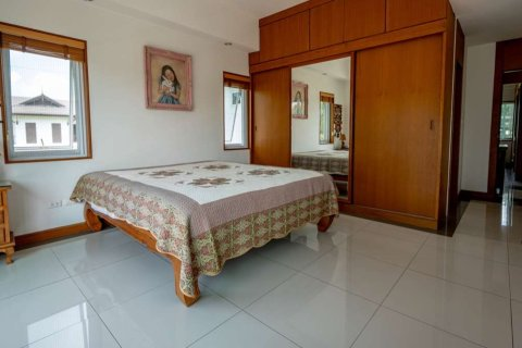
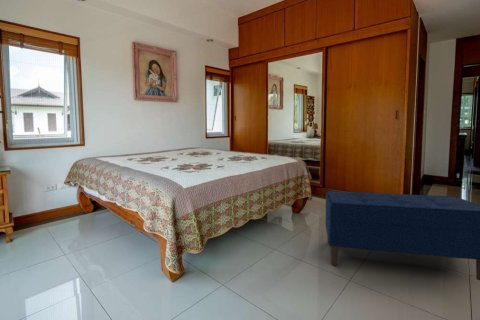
+ bench (395, 229)
